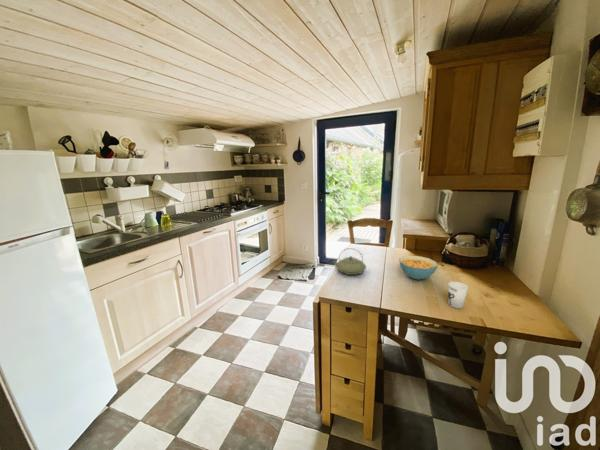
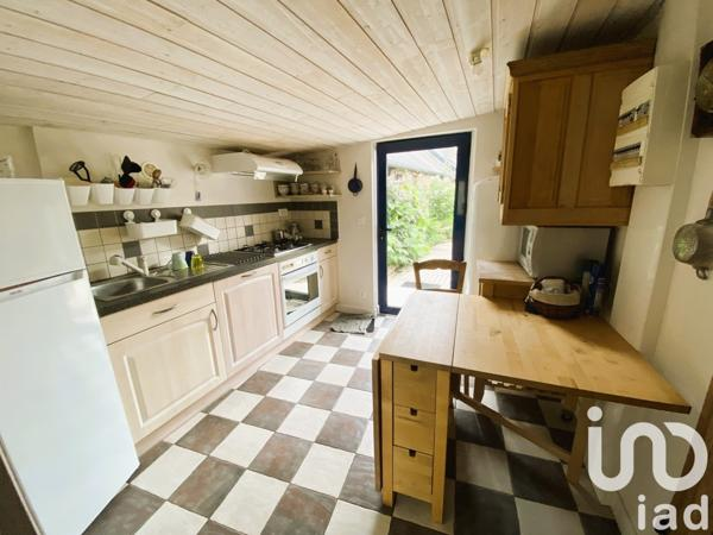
- teapot (348, 259)
- cup (456, 295)
- cereal bowl (417, 269)
